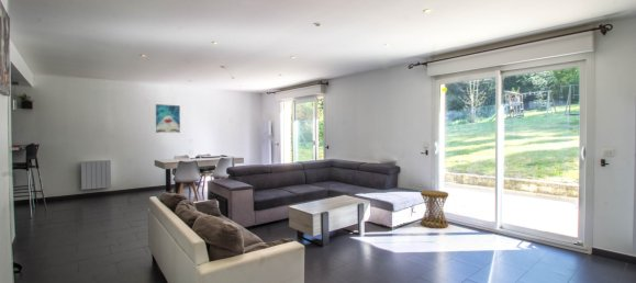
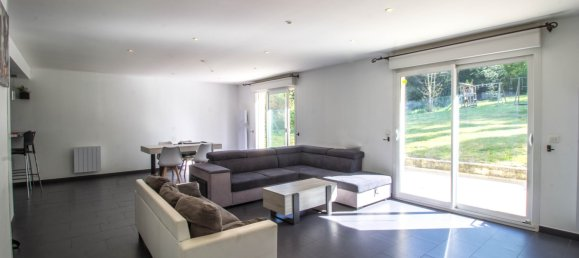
- side table (434, 207)
- wall art (168, 118)
